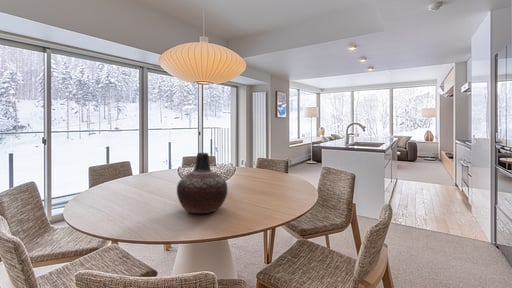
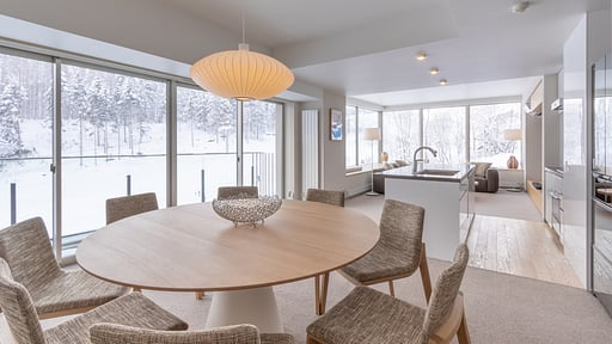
- vase (202, 181)
